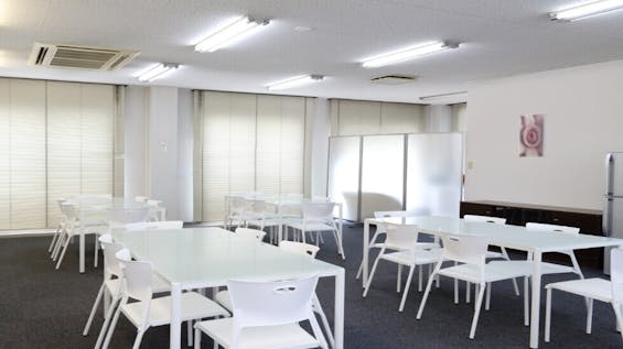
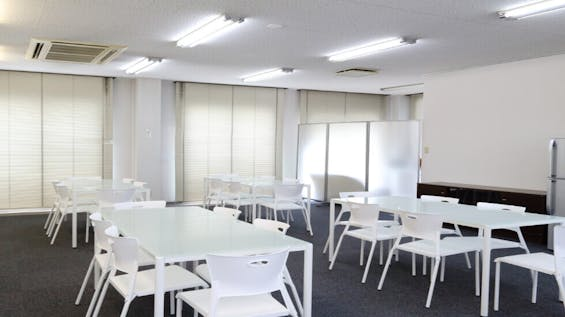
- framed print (531, 135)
